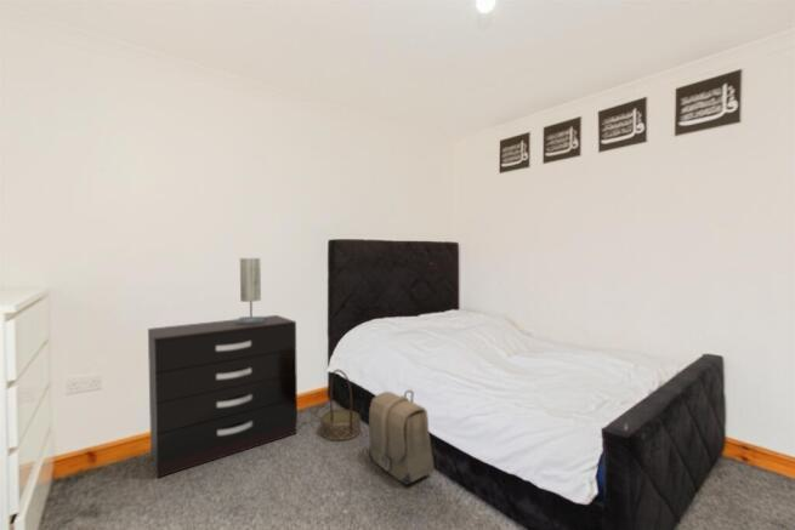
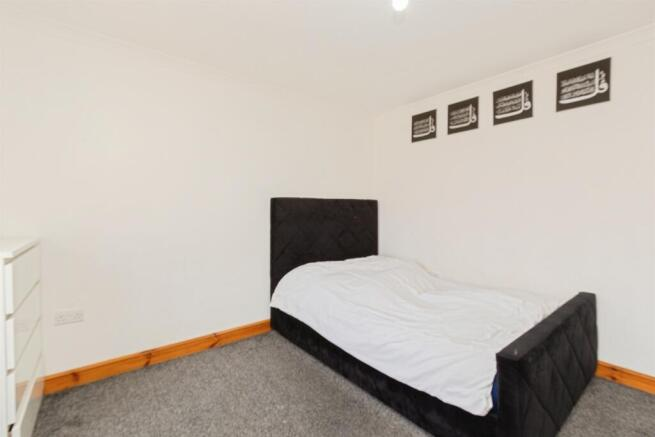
- dresser (227, 384)
- backpack (397, 432)
- table lamp (250, 289)
- basket (331, 400)
